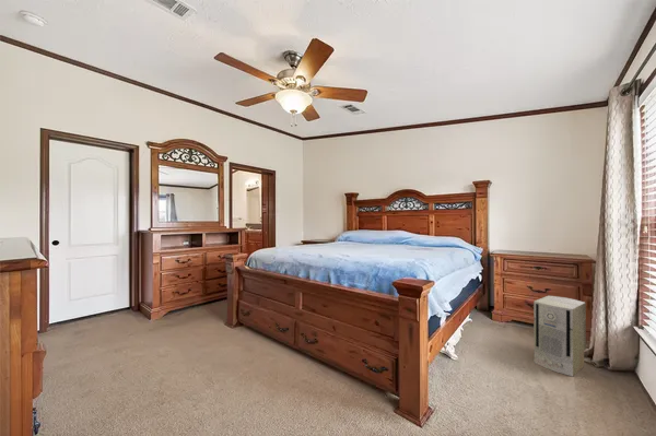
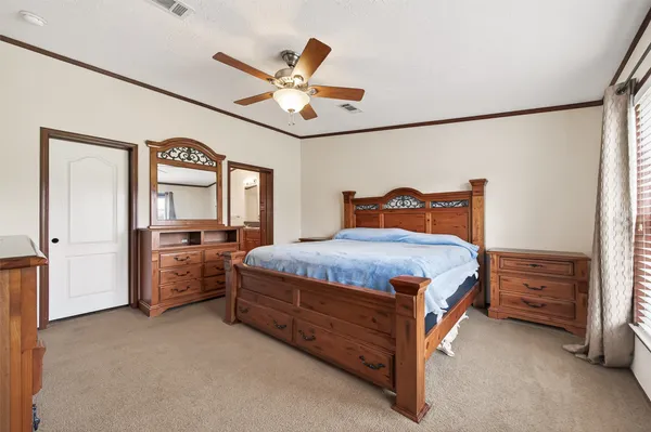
- air purifier (559, 332)
